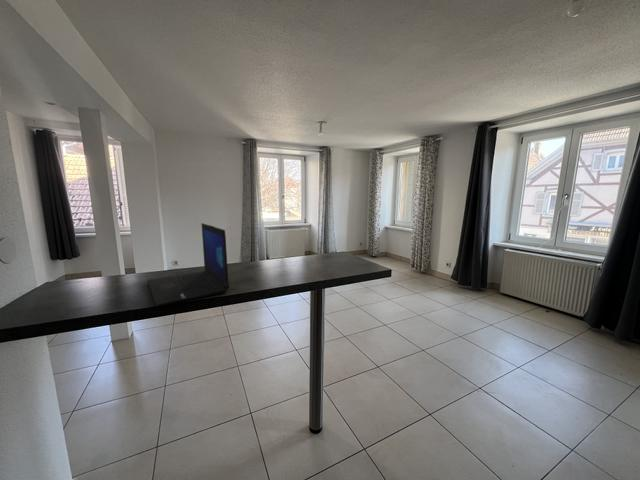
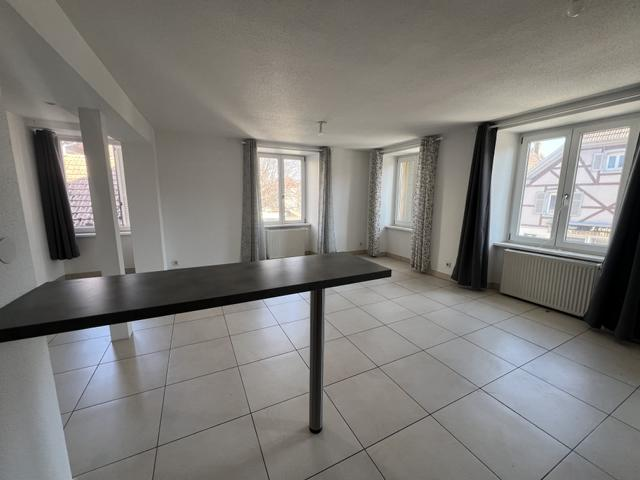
- laptop (189, 273)
